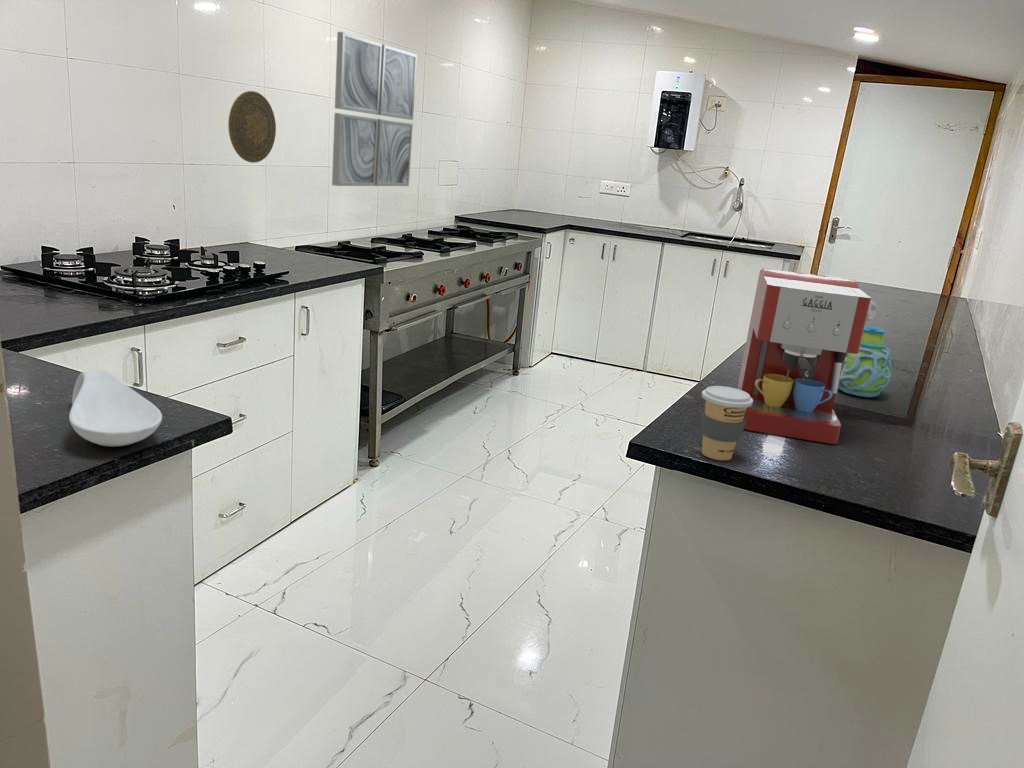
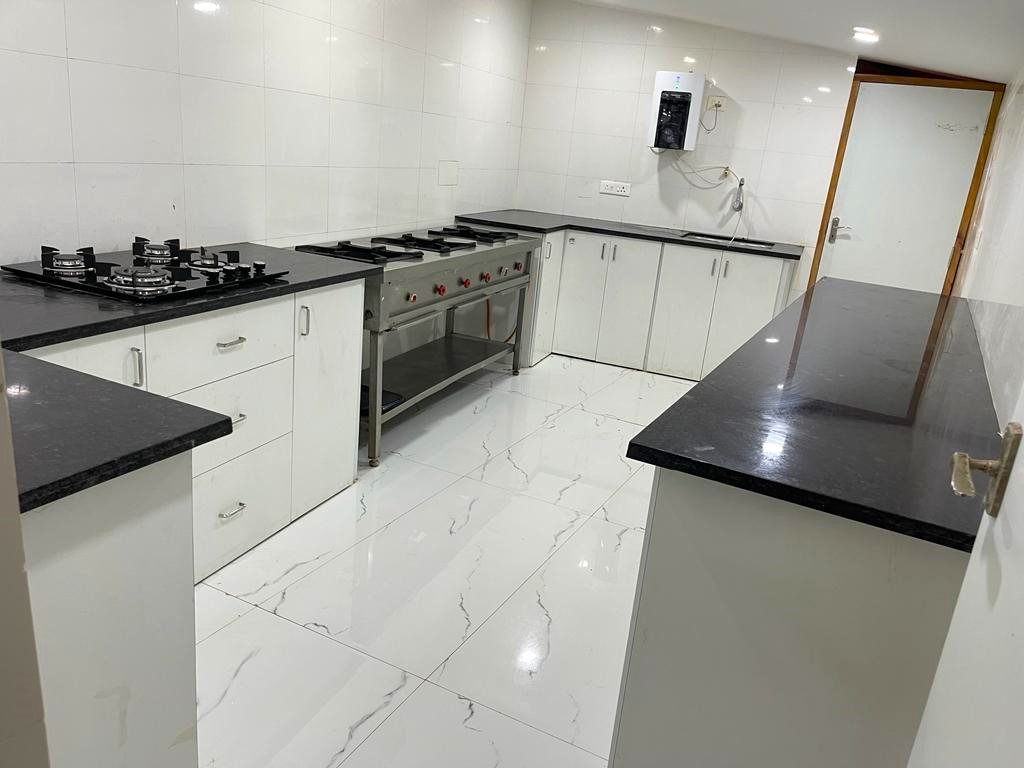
- coffee cup (722, 423)
- coffee maker (797, 350)
- spoon rest (105, 404)
- decorative plate (255, 127)
- wall art (376, 118)
- mug (866, 359)
